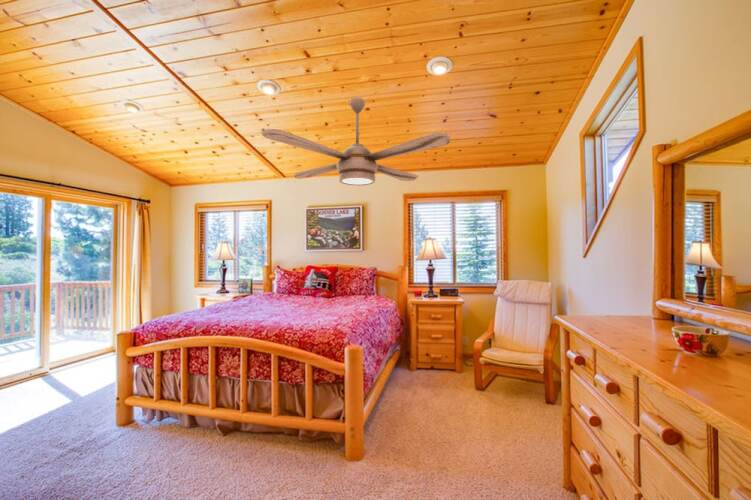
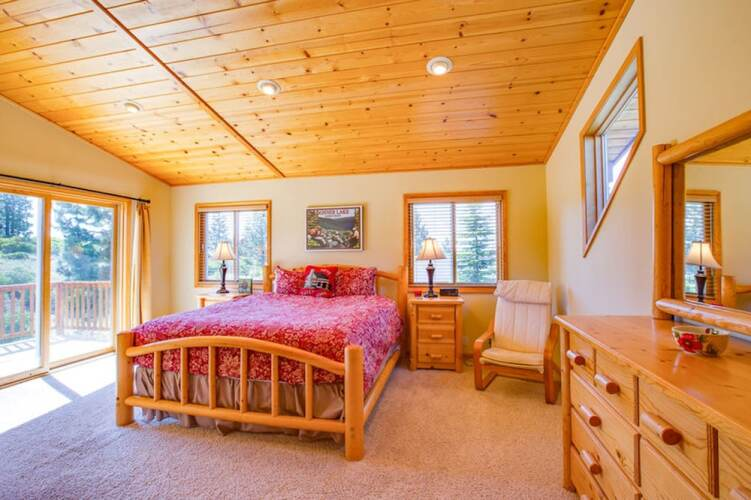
- ceiling fan (357, 141)
